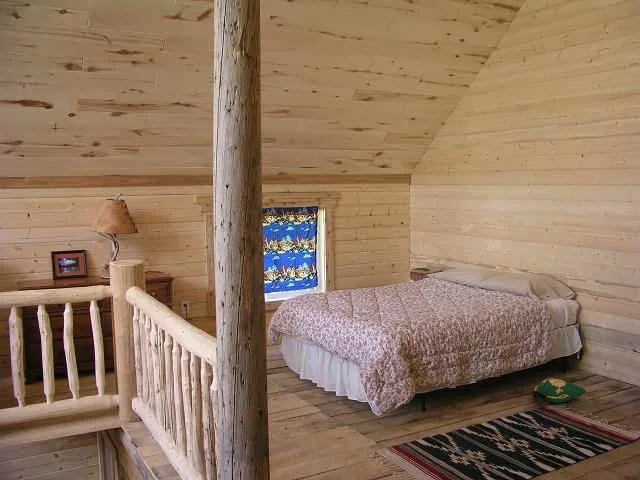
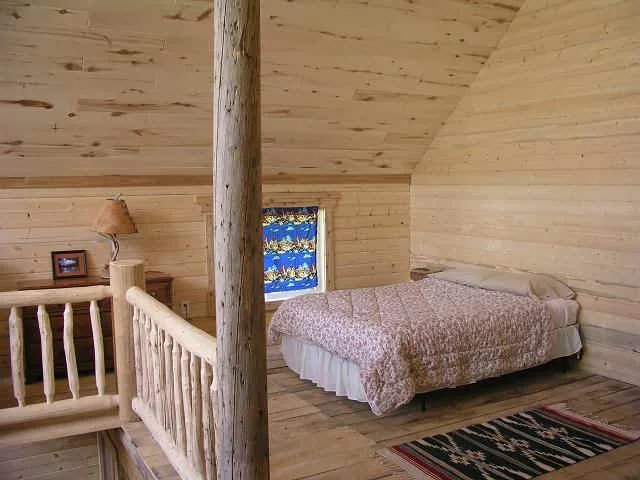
- bag (552, 391)
